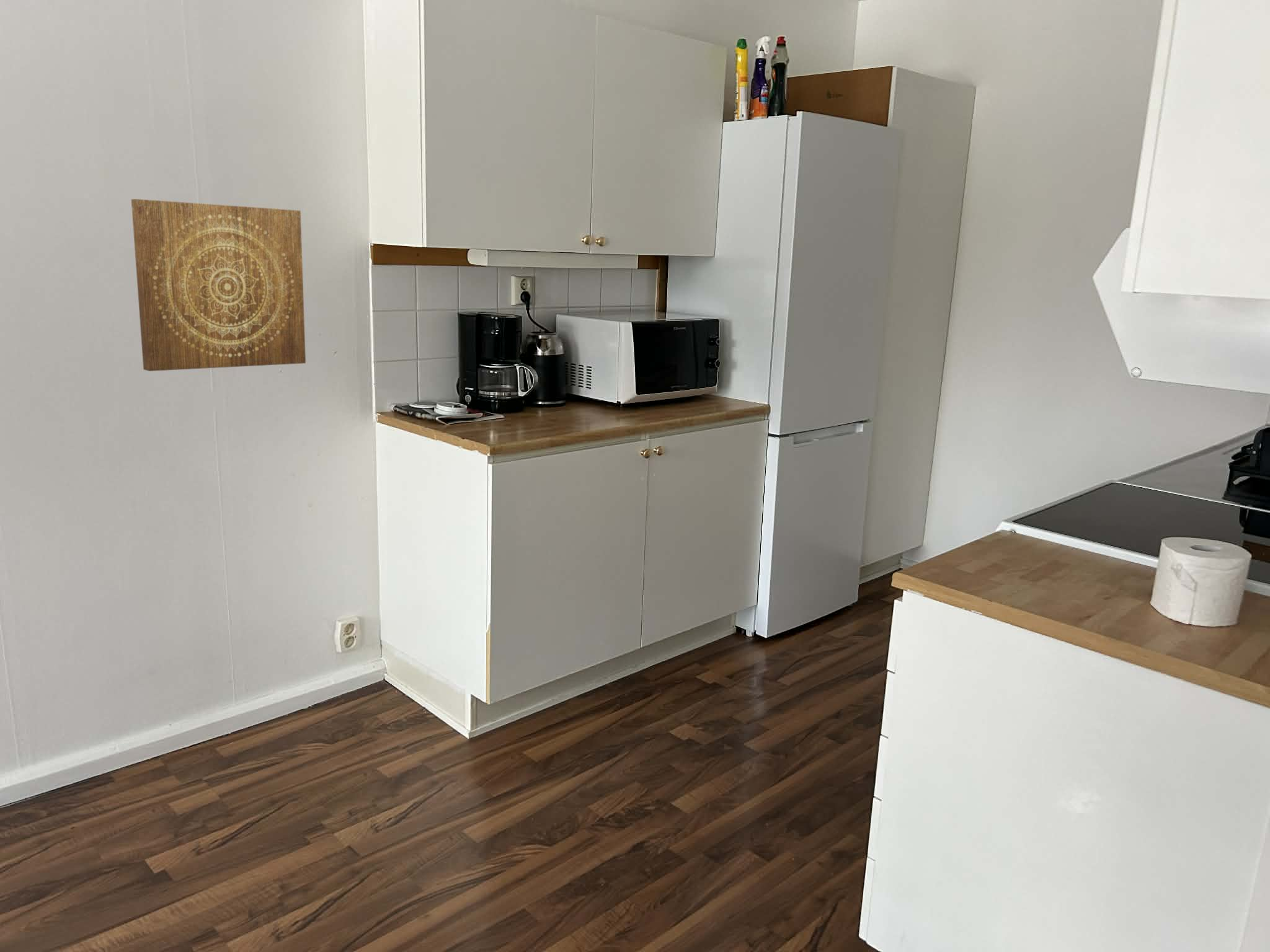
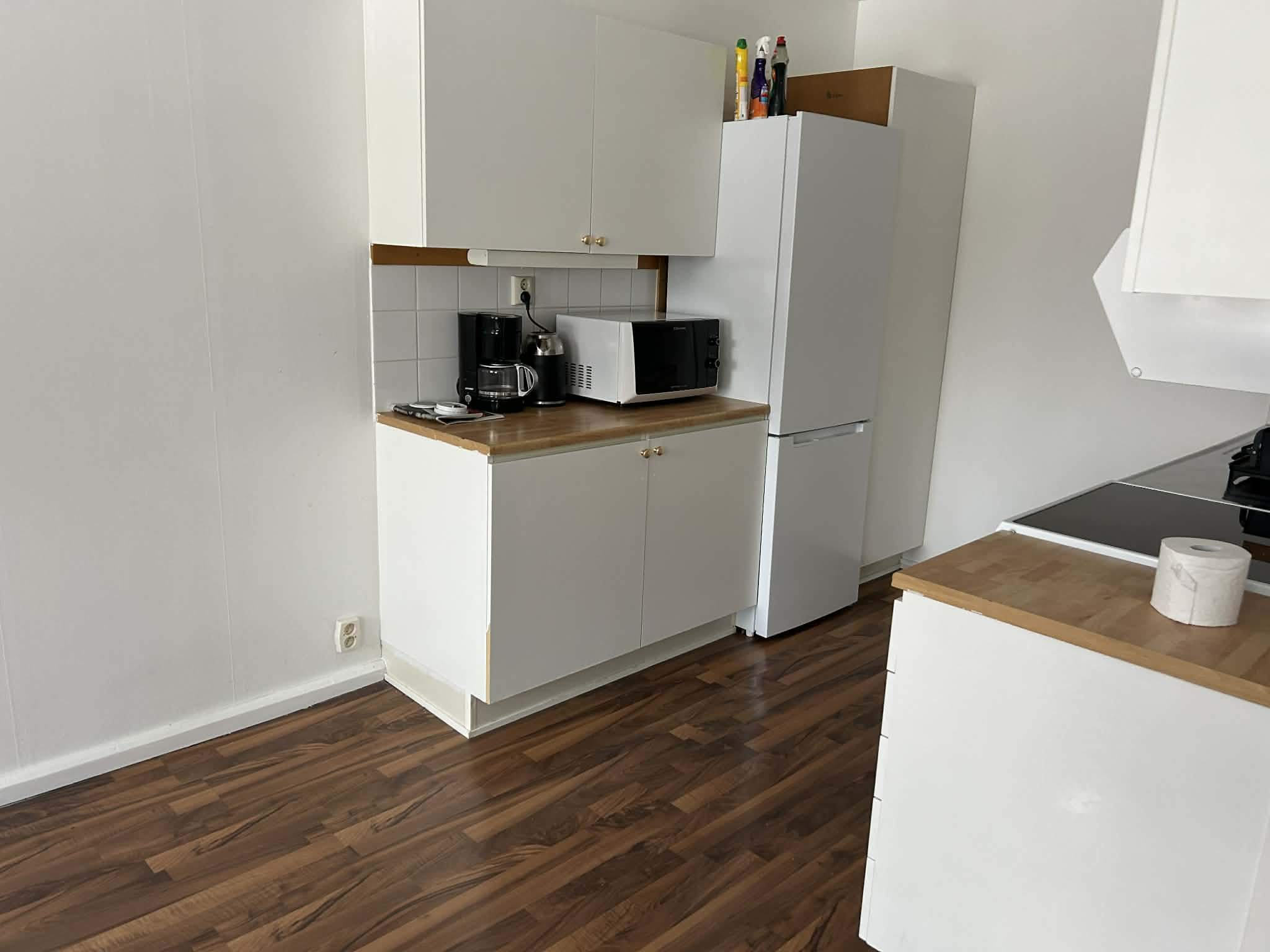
- wall art (224, 287)
